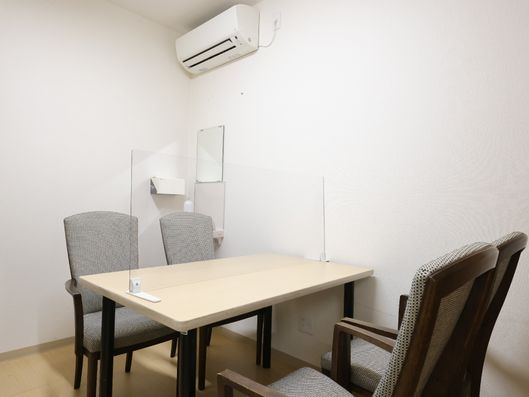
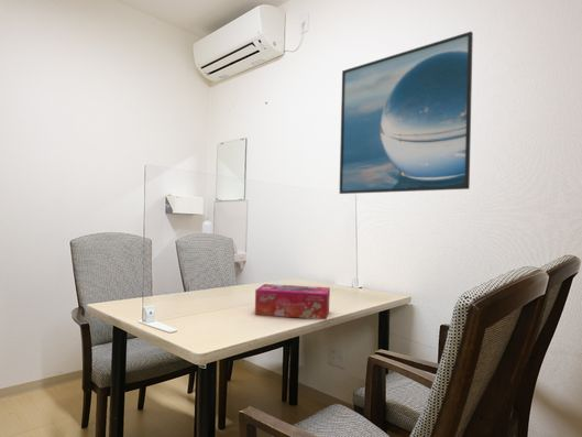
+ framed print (397, 122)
+ tissue box (293, 301)
